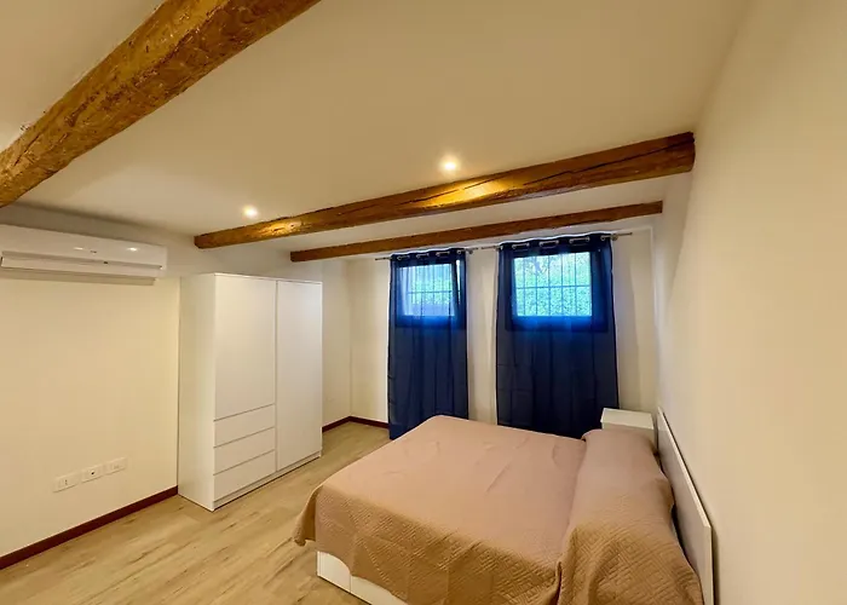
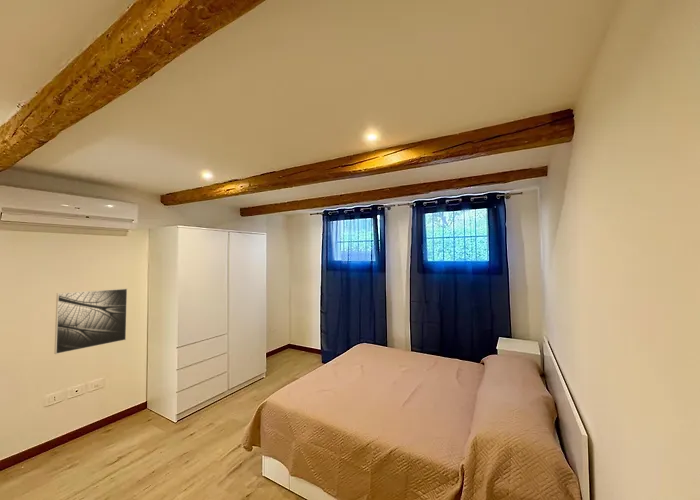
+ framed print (93, 318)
